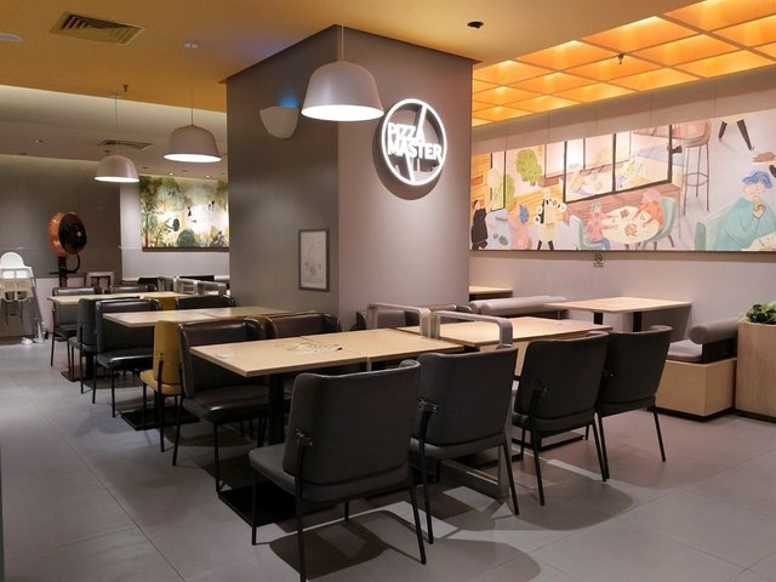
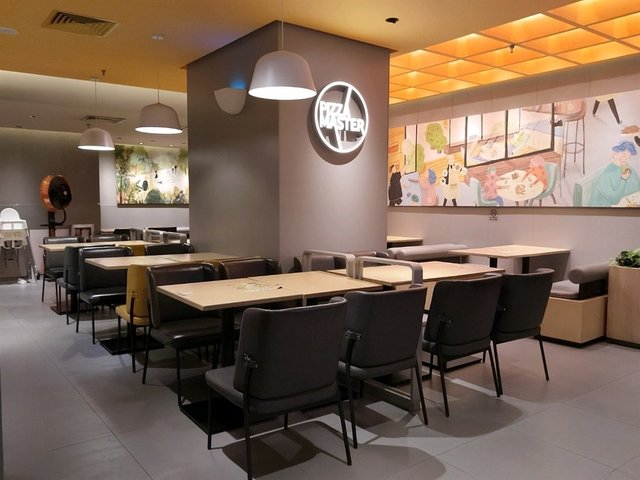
- wall art (313, 259)
